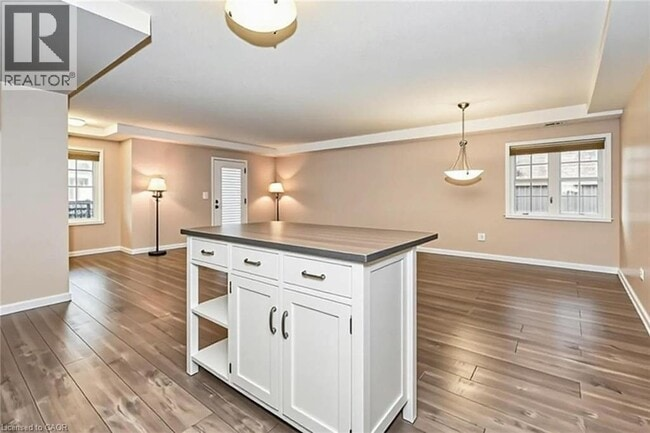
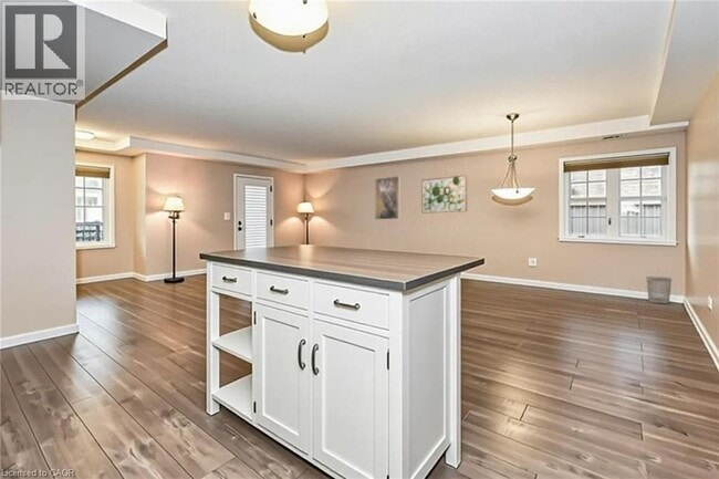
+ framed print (387, 198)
+ wall art (442, 195)
+ wastebasket (658, 290)
